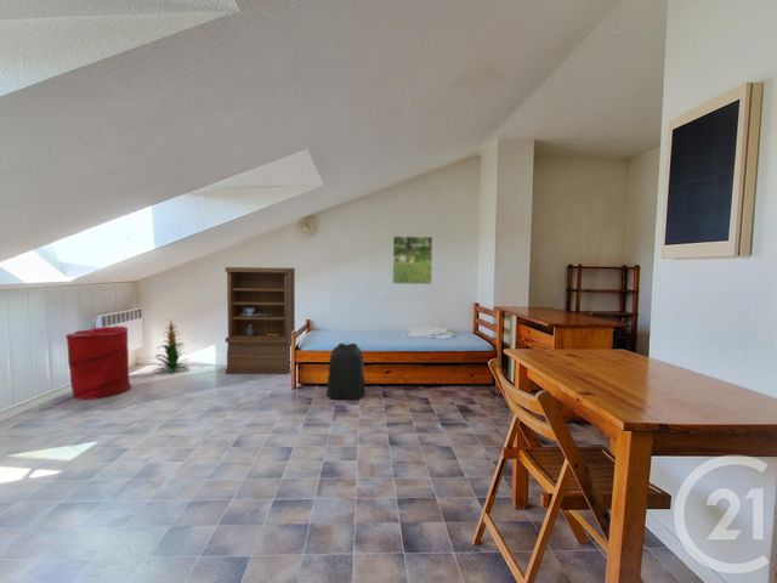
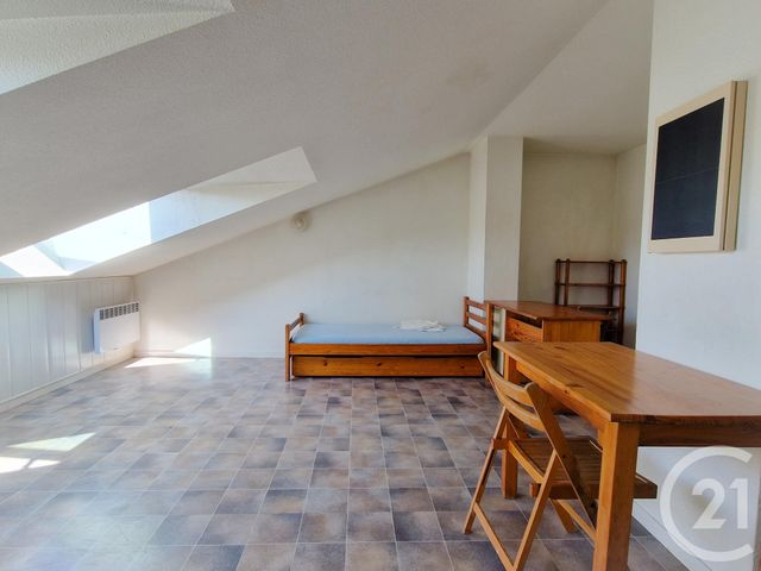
- backpack (346, 368)
- indoor plant (171, 344)
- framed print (412, 260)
- bookshelf (261, 318)
- laundry hamper (98, 360)
